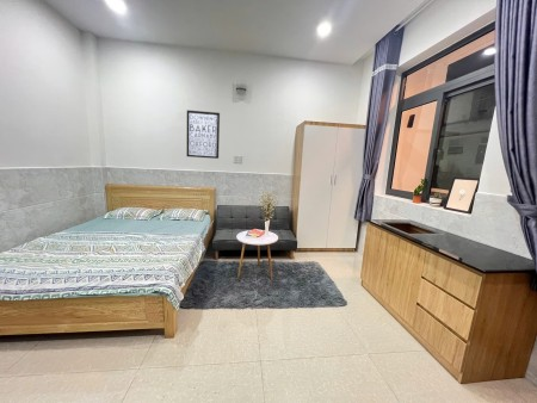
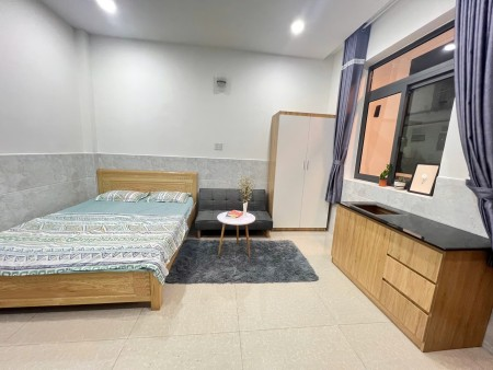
- wall art (203, 135)
